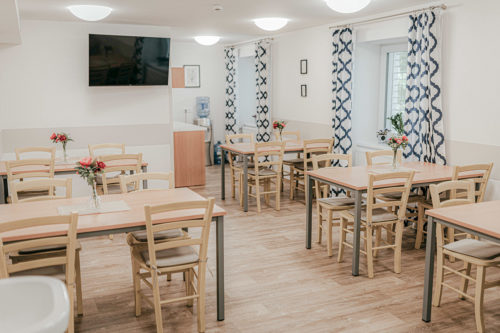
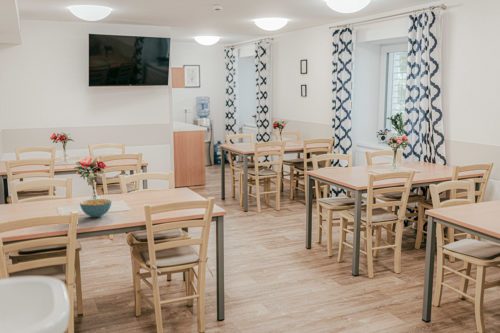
+ cereal bowl (96, 209)
